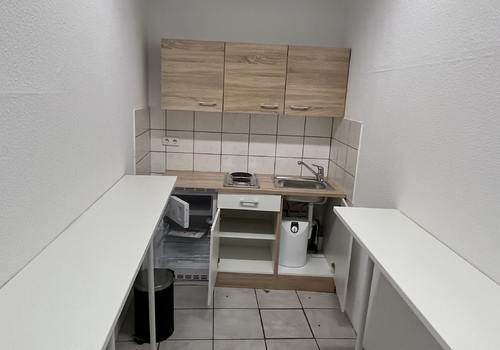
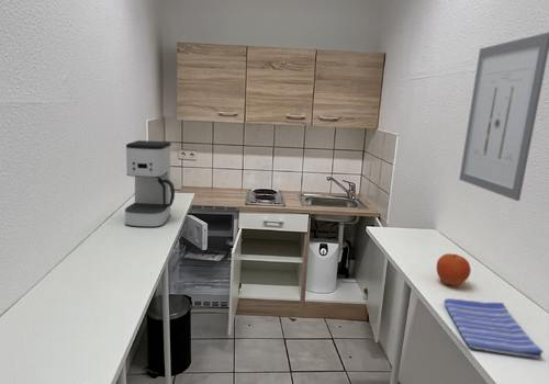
+ fruit (452, 269)
+ coffee maker (152, 182)
+ dish towel (488, 323)
+ wall art (497, 117)
